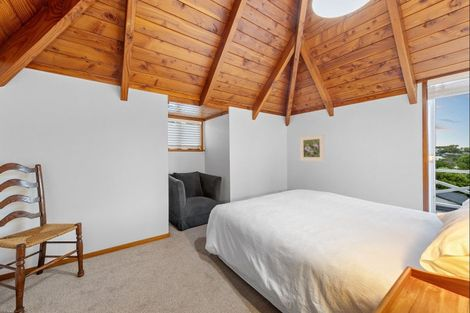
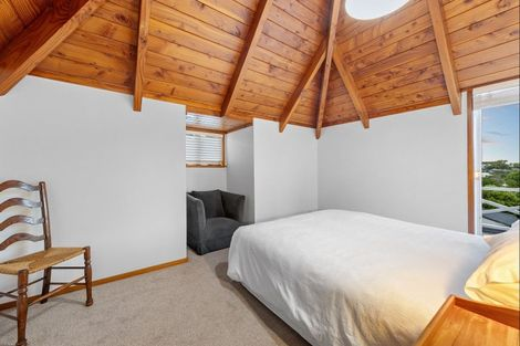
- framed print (311, 148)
